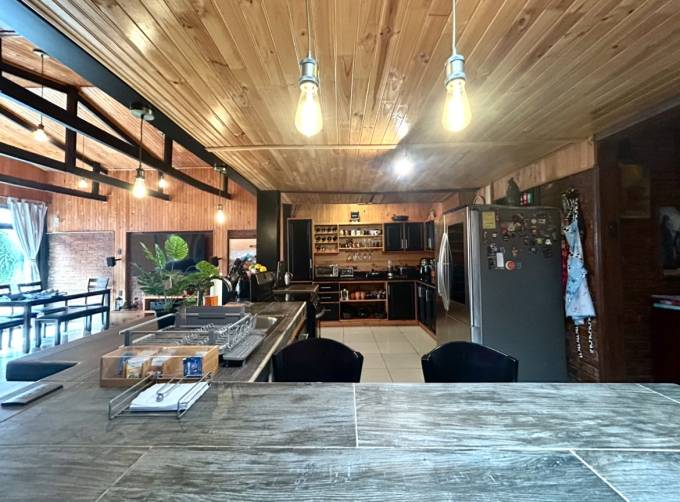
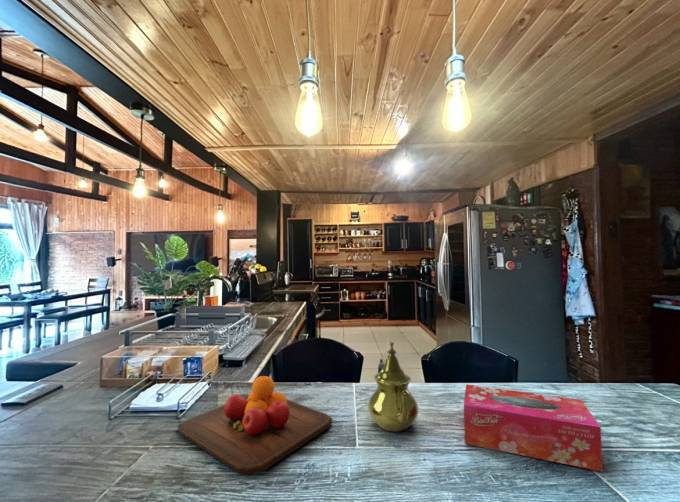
+ teapot (391, 381)
+ tissue box (523, 421)
+ chopping board (256, 404)
